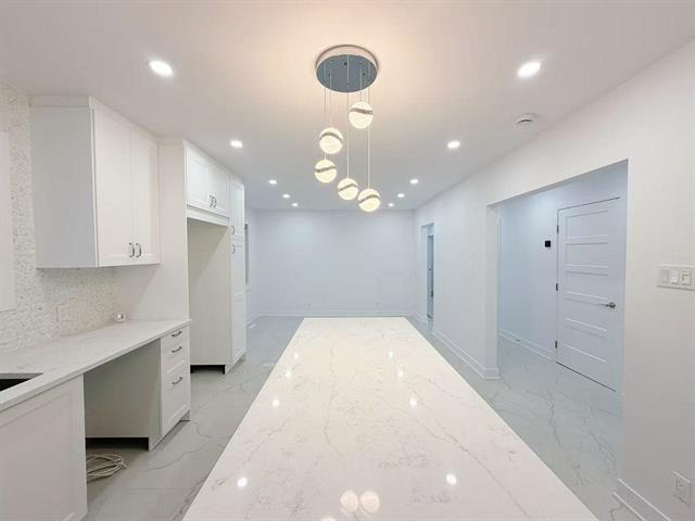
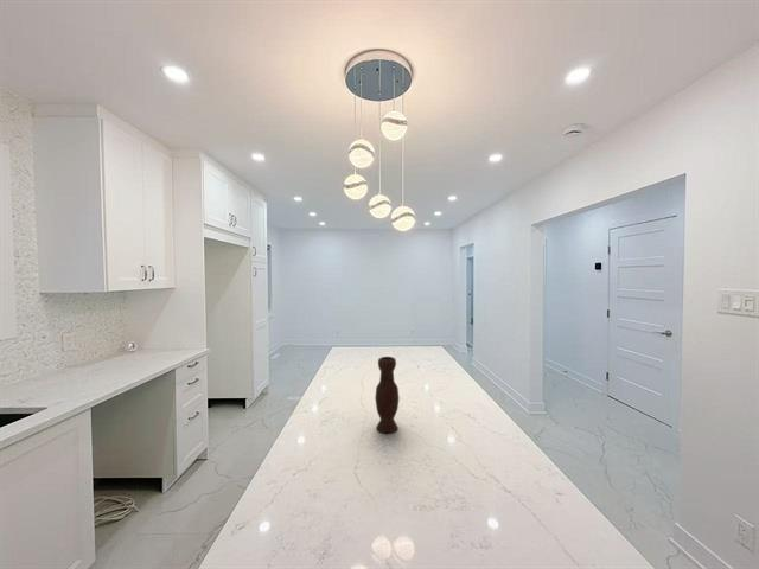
+ vase (387, 392)
